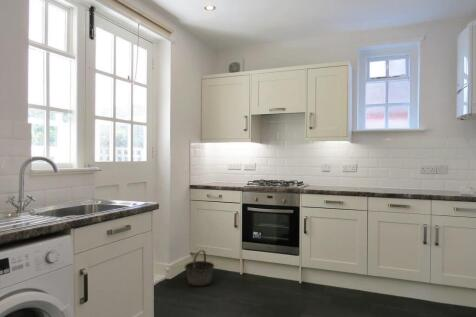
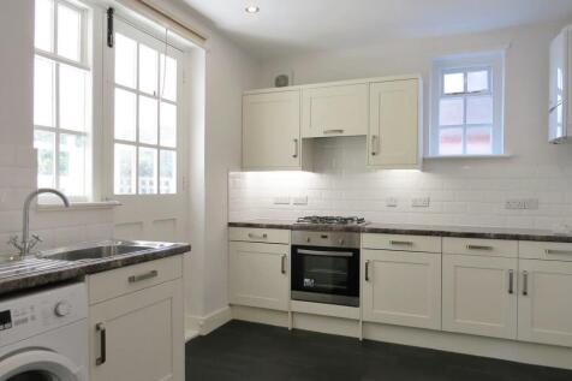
- basket (199, 266)
